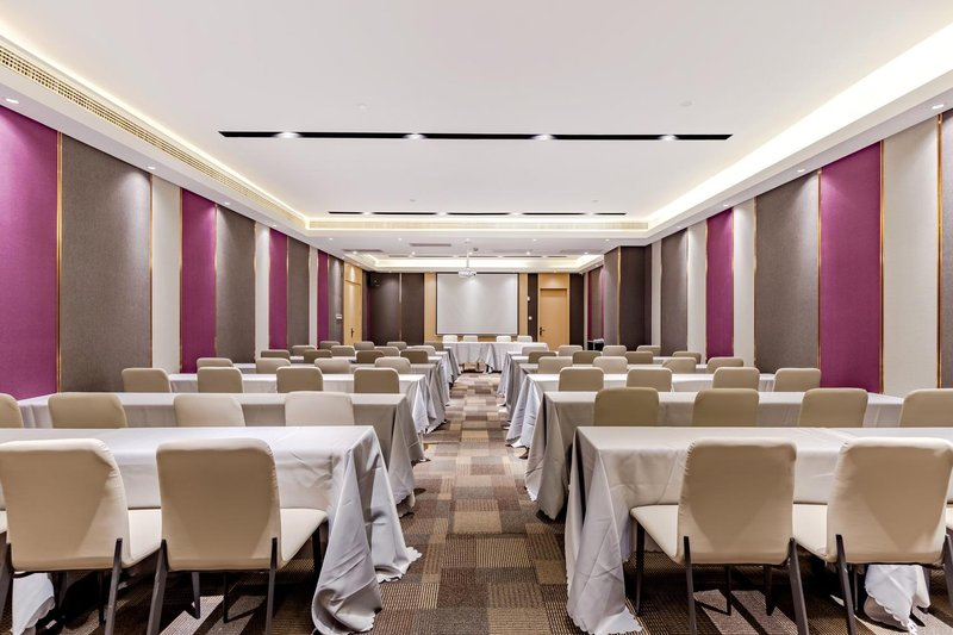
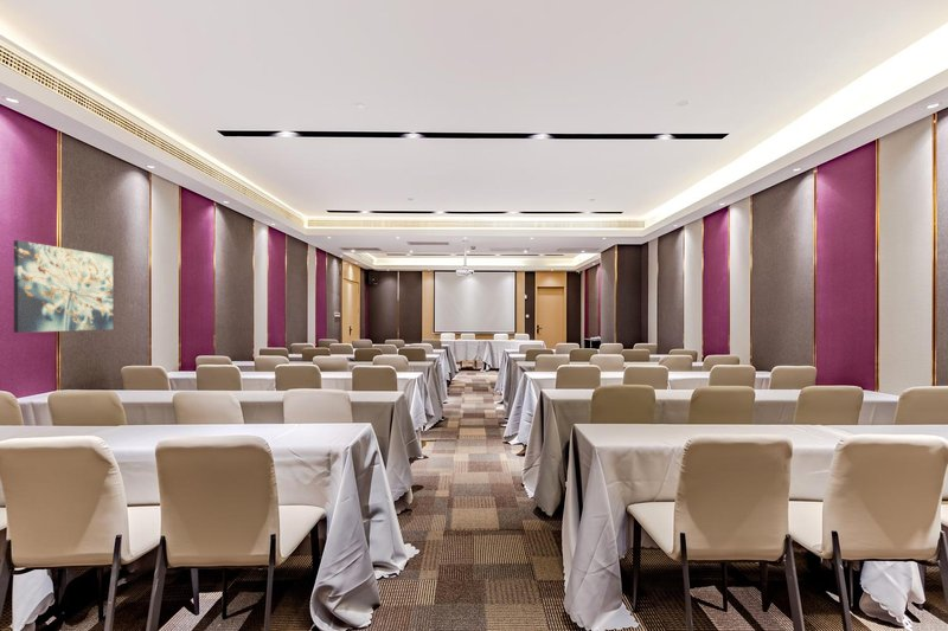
+ wall art (69, 289)
